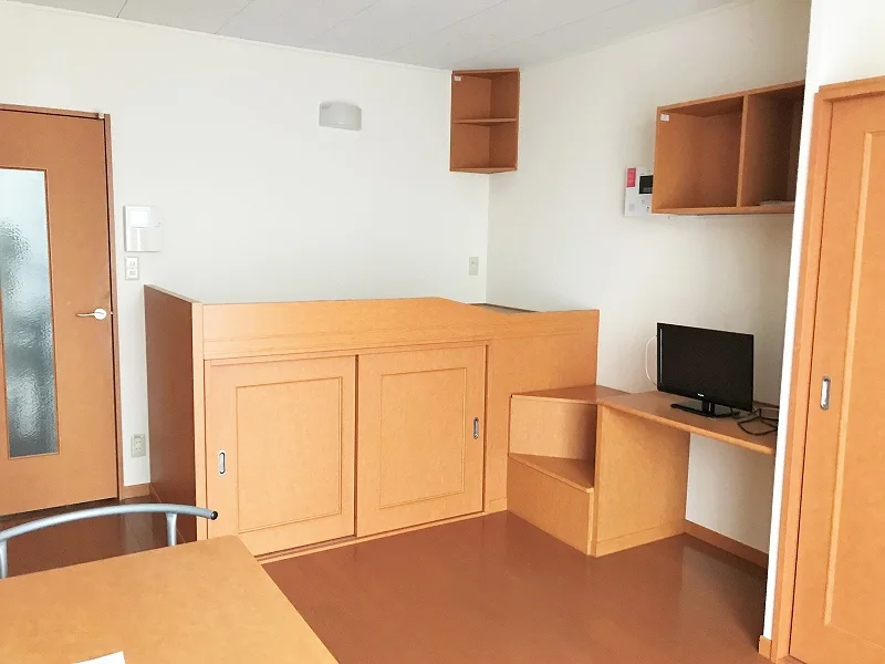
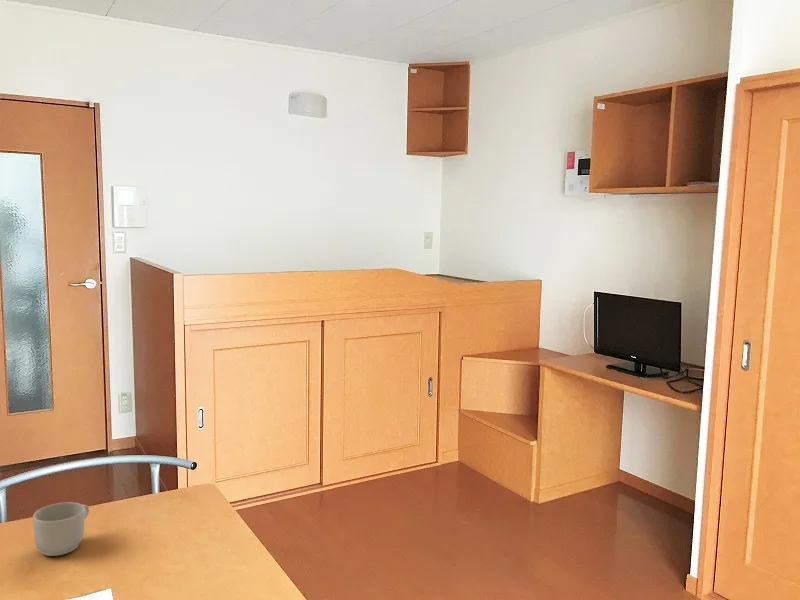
+ mug (65, 527)
